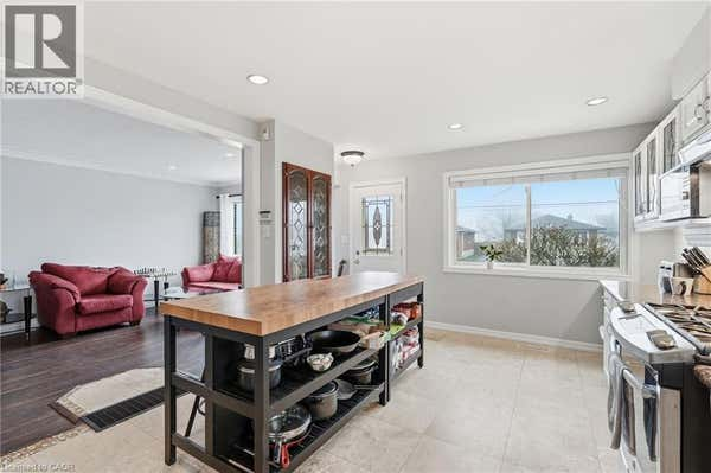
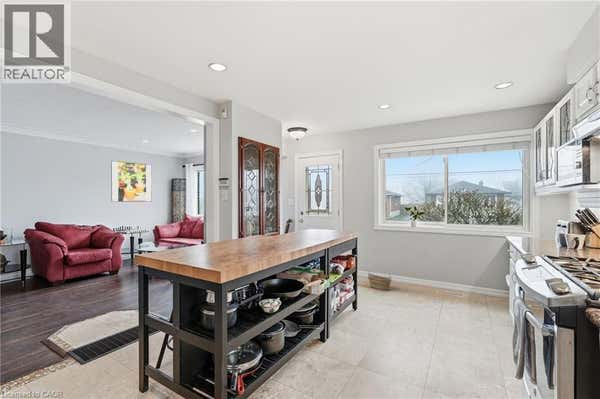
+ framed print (132, 182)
+ basket (379, 276)
